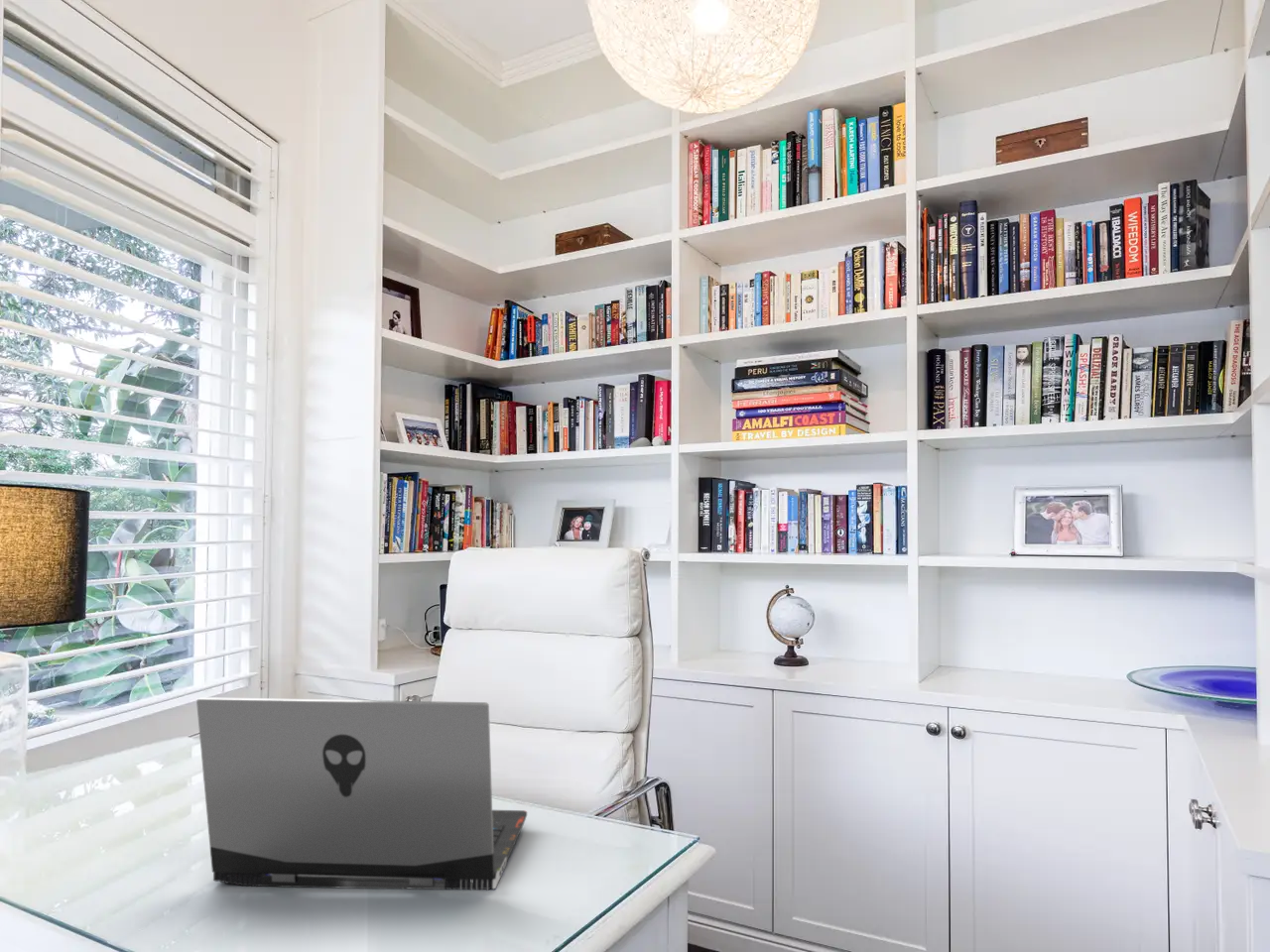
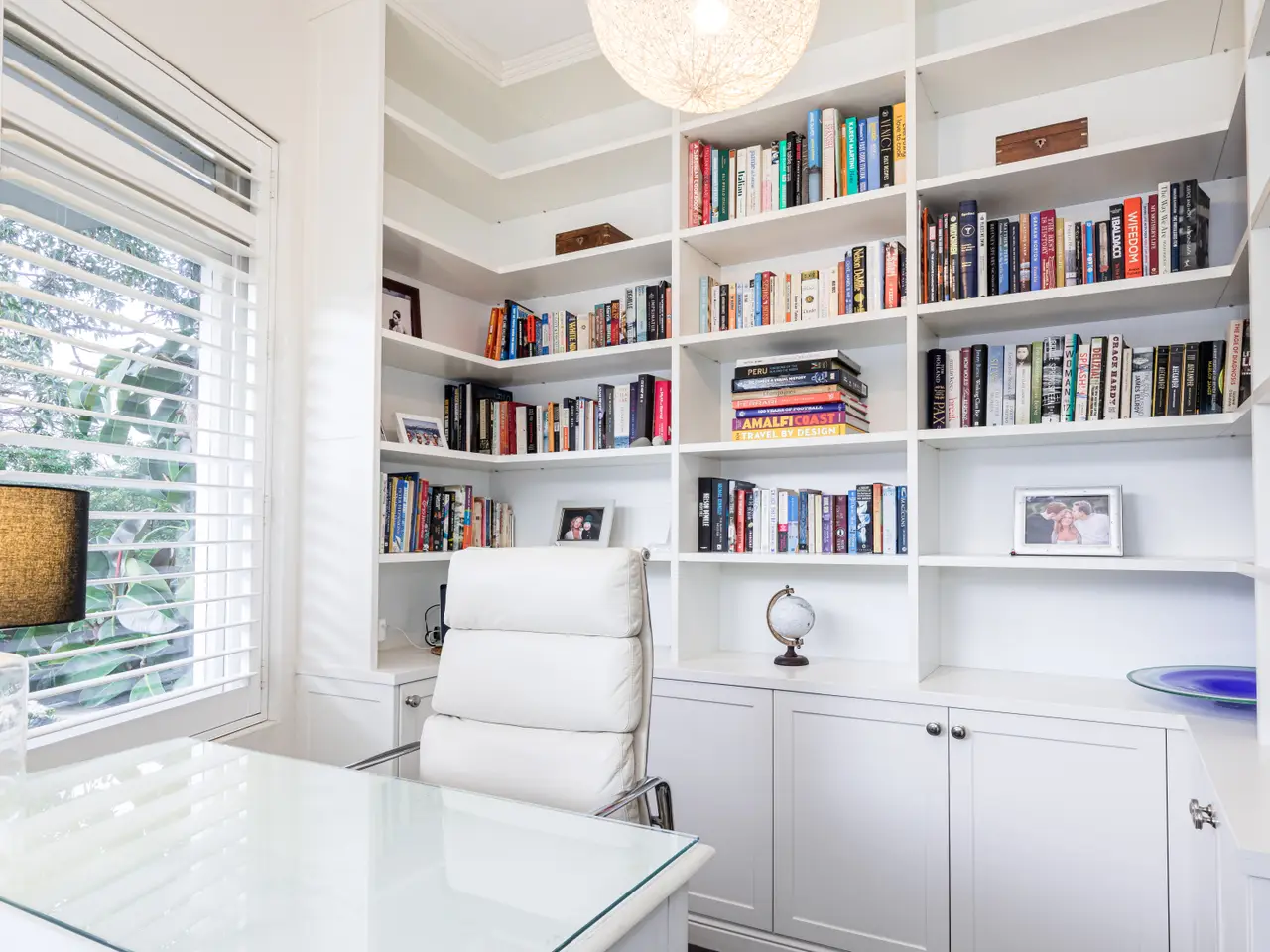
- laptop computer (380, 767)
